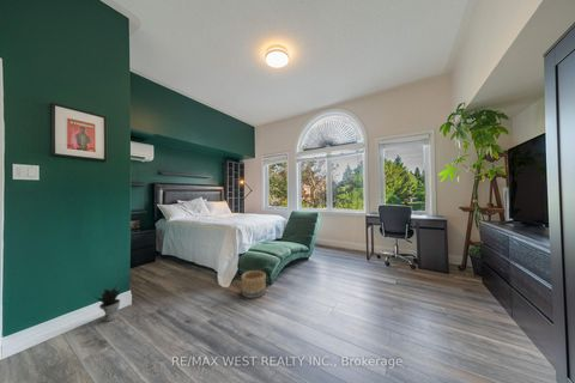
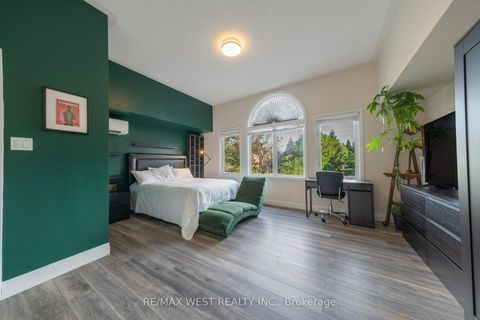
- potted plant (109, 302)
- basket (253, 282)
